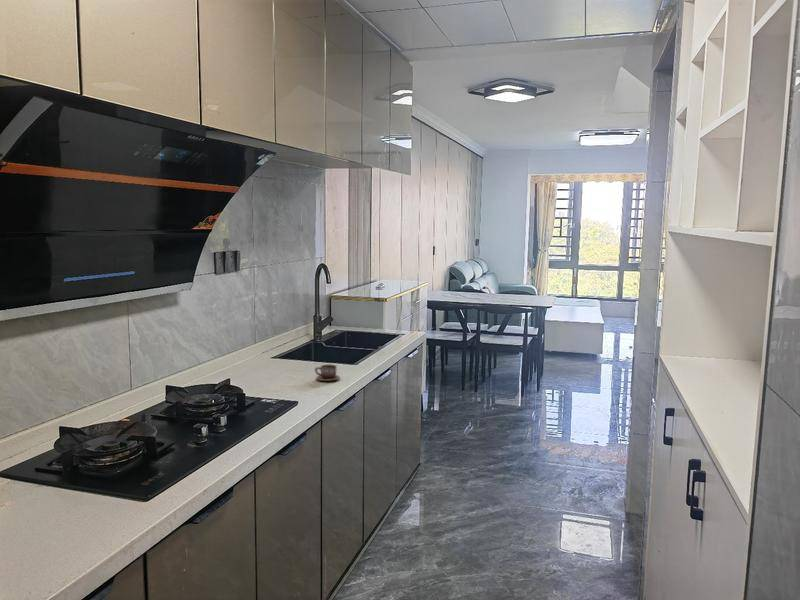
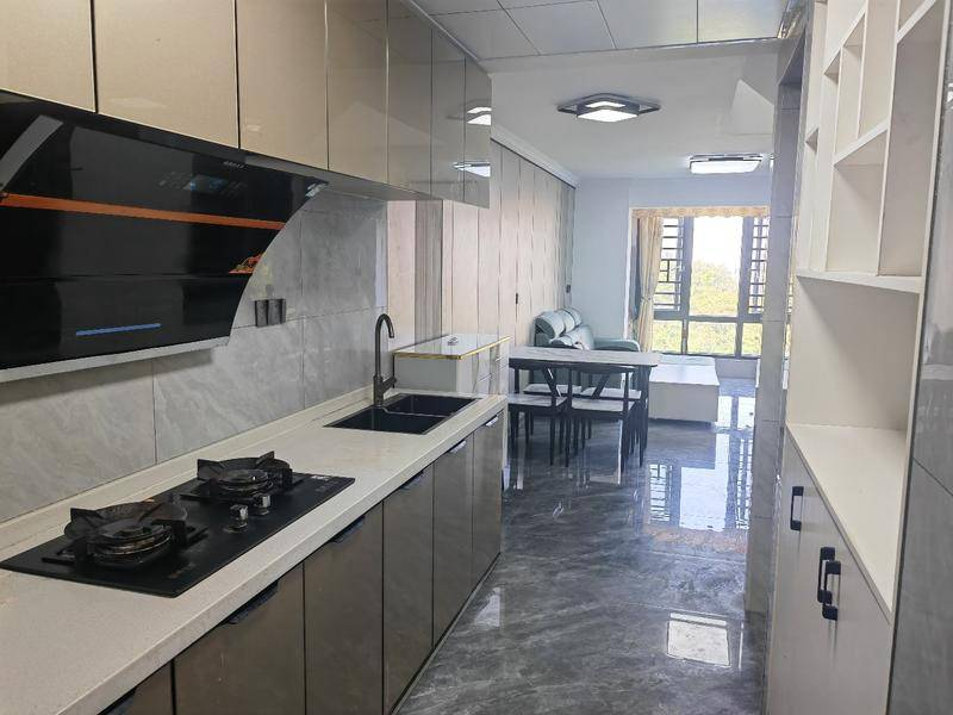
- cup (327, 372)
